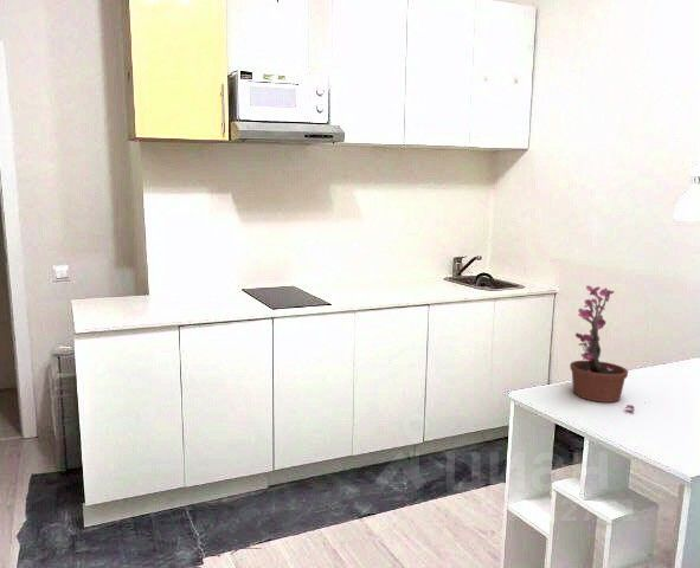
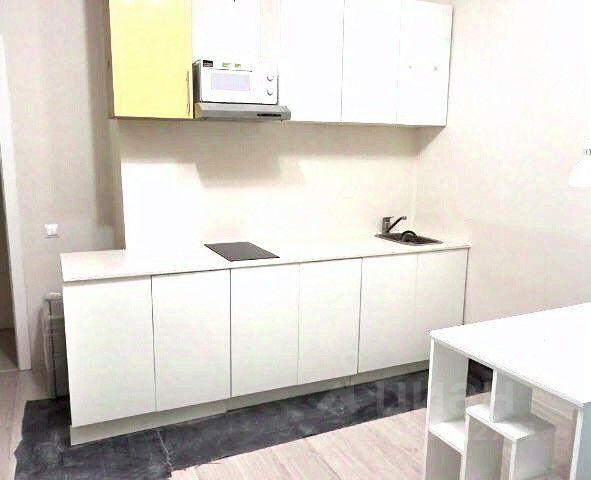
- potted plant (599, 347)
